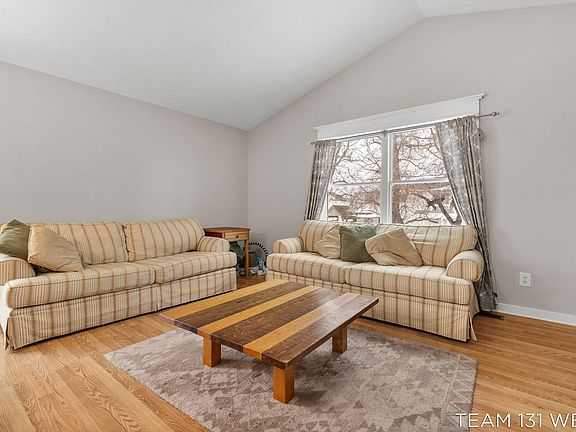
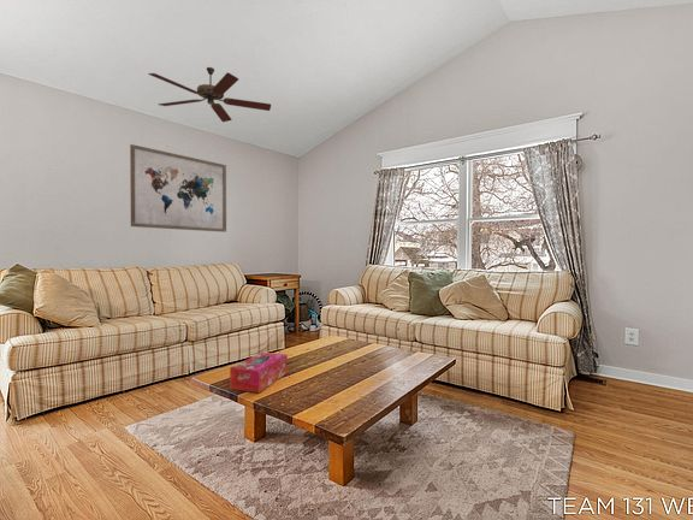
+ ceiling fan (214, 87)
+ wall art (183, 193)
+ tissue box (260, 370)
